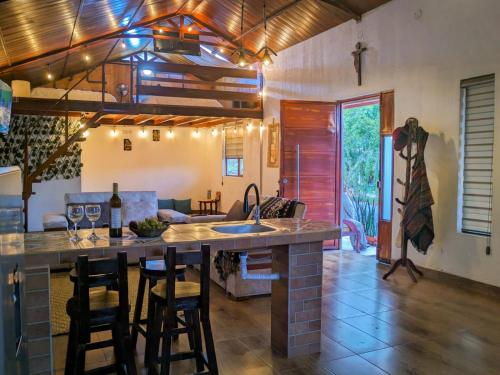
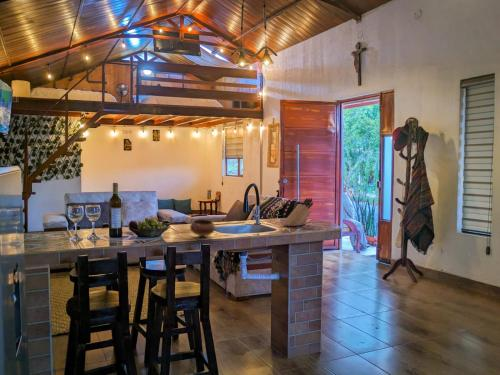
+ bowl (202, 228)
+ knife block (298, 211)
